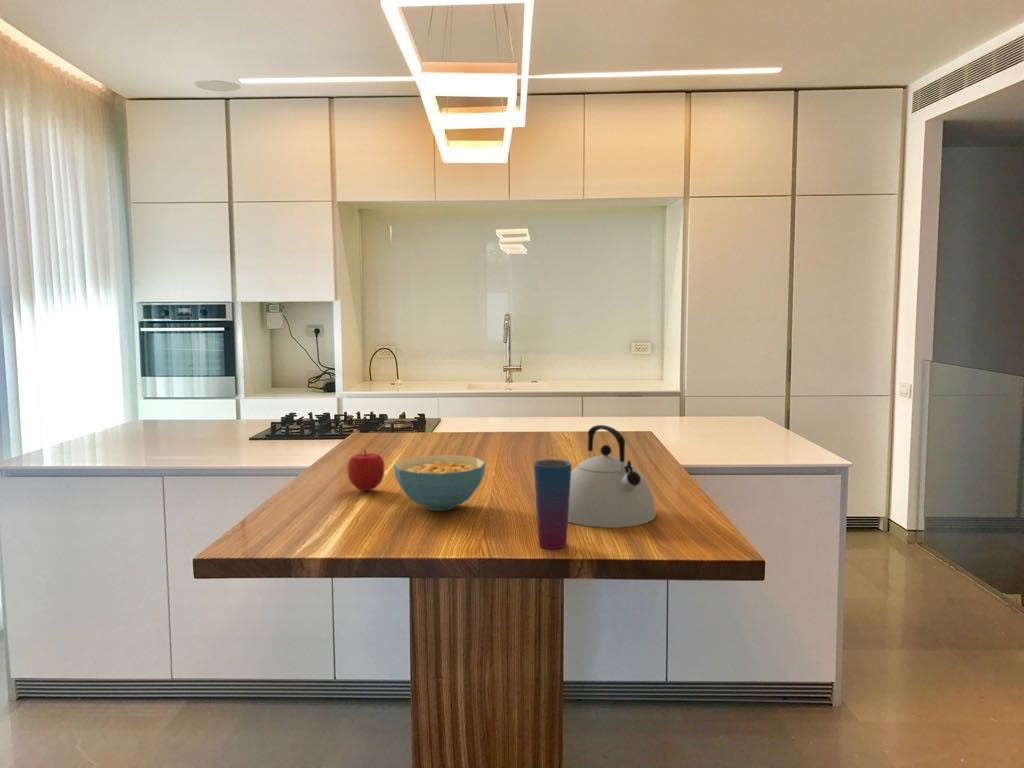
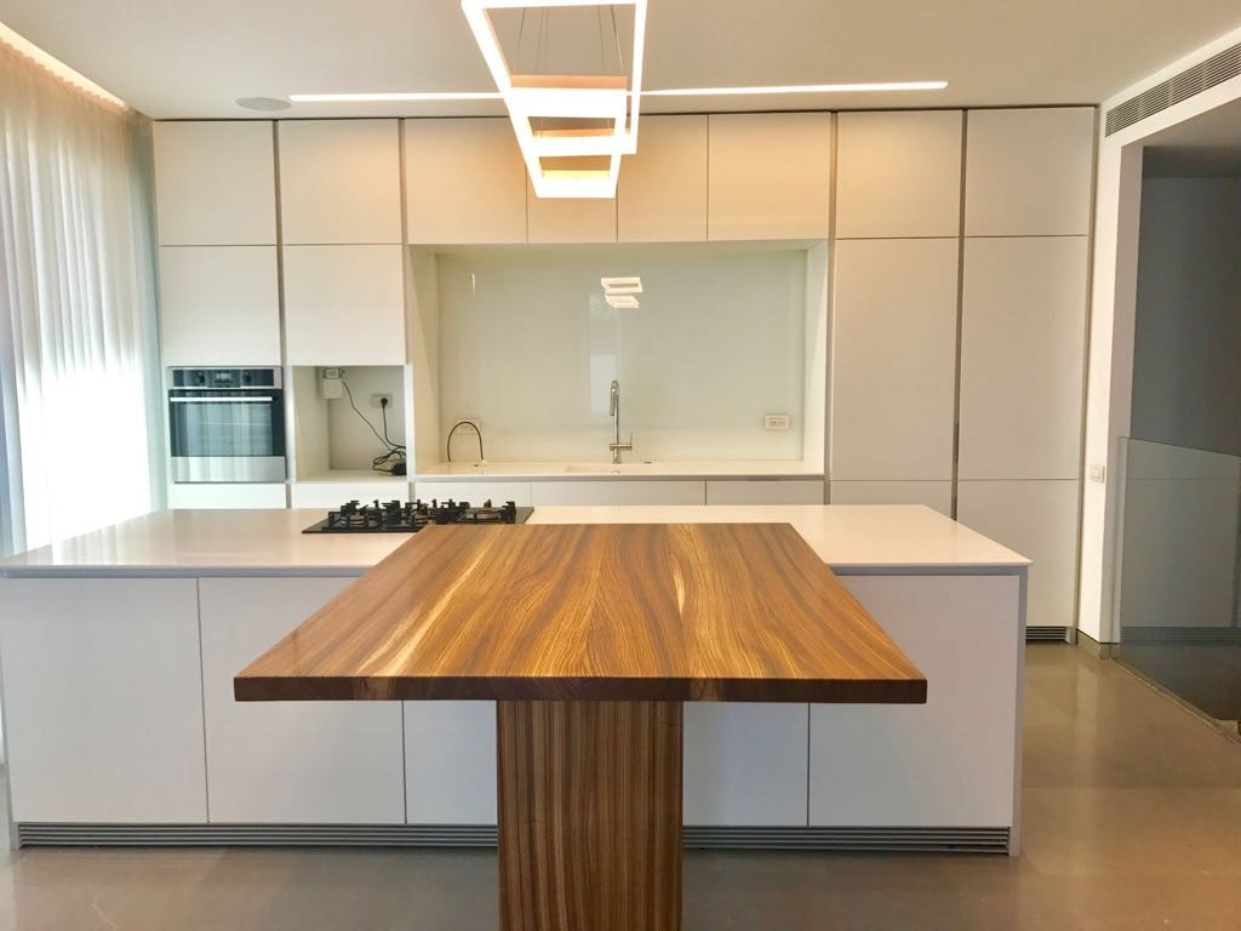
- cup (552, 503)
- fruit (365, 470)
- cereal bowl (440, 485)
- kettle (606, 470)
